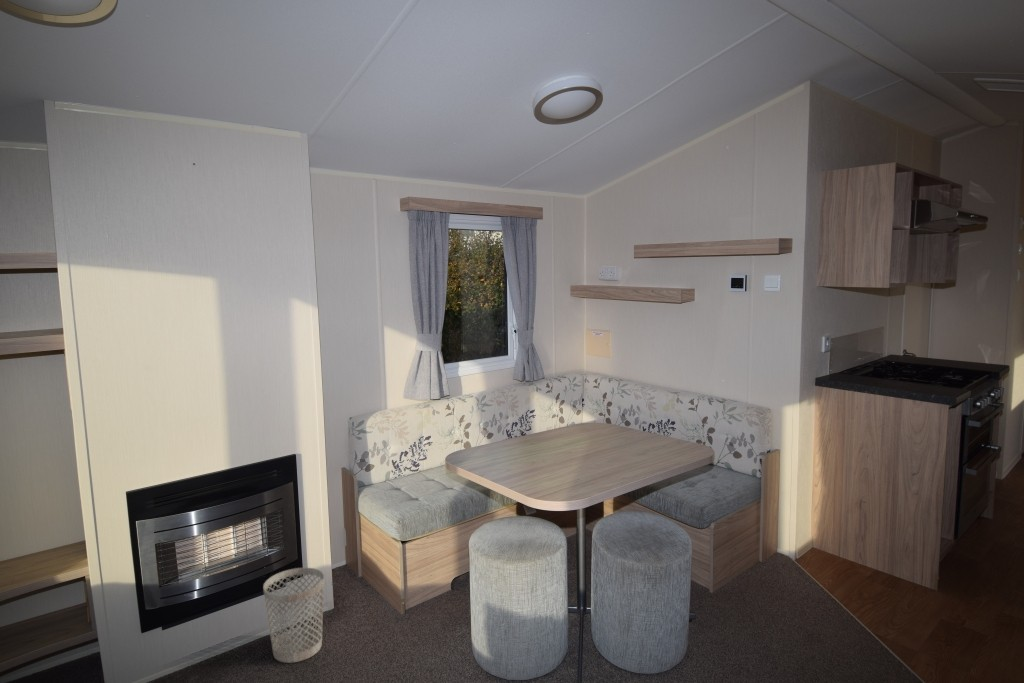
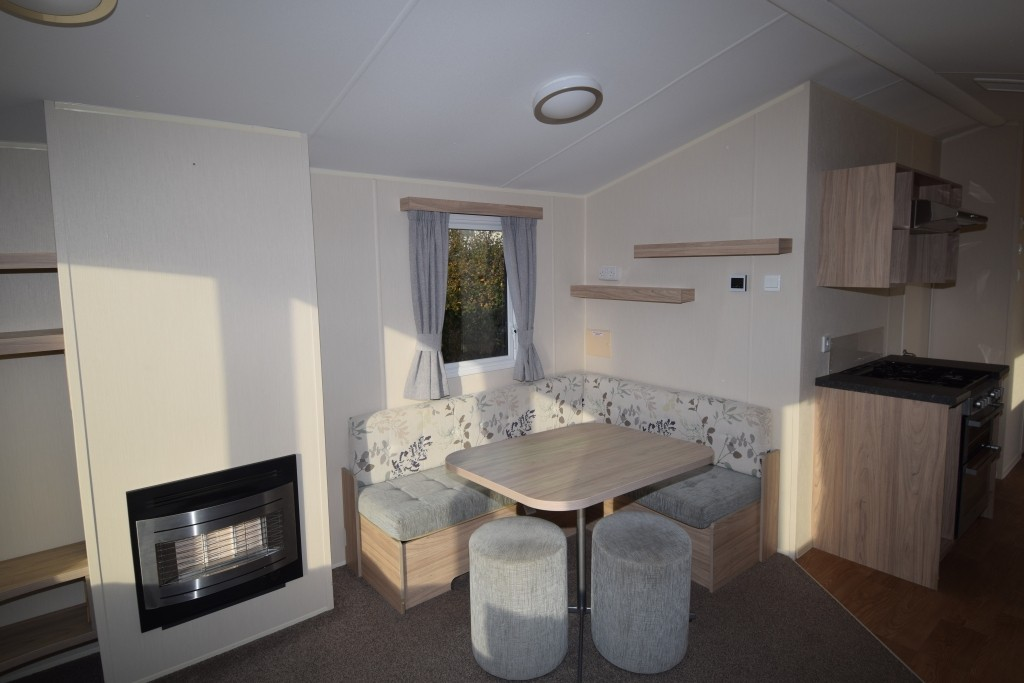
- wastebasket (296, 614)
